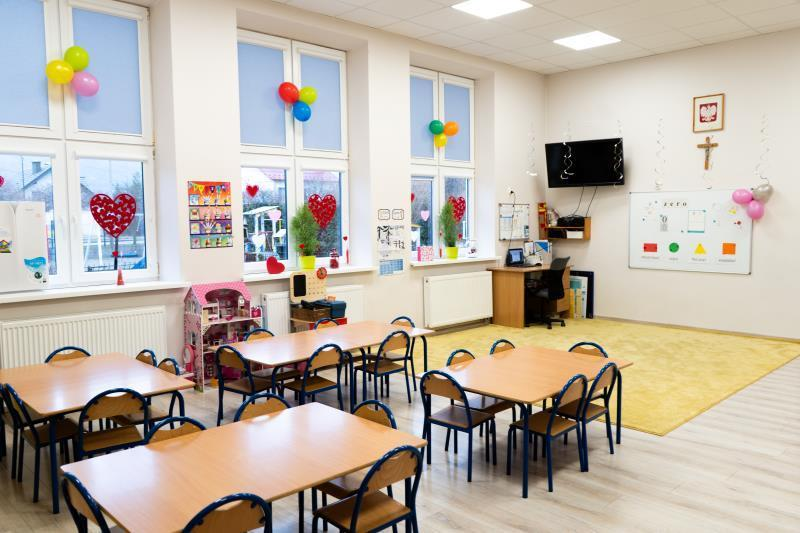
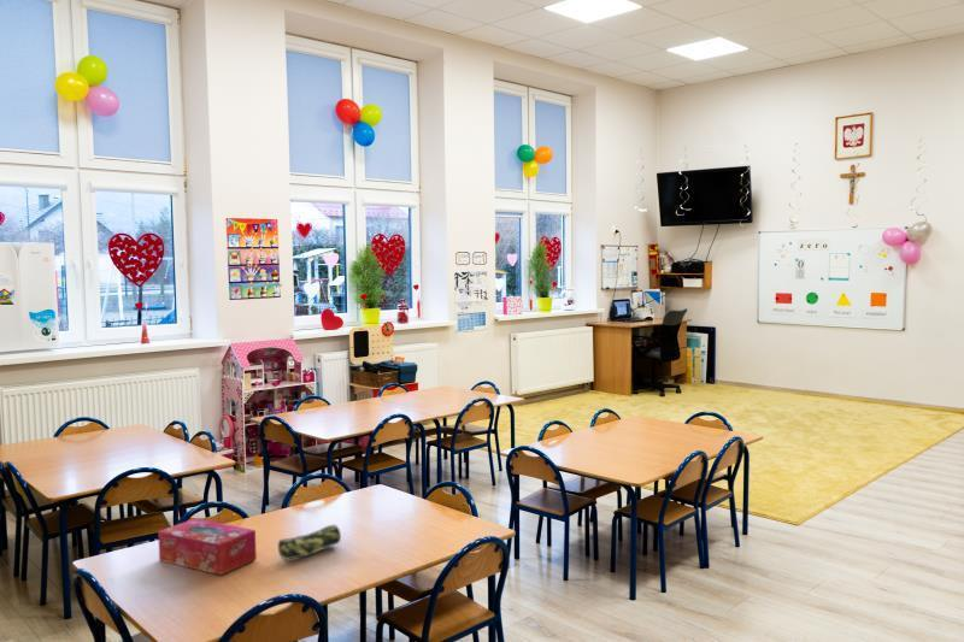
+ pencil case (308, 542)
+ tissue box (207, 544)
